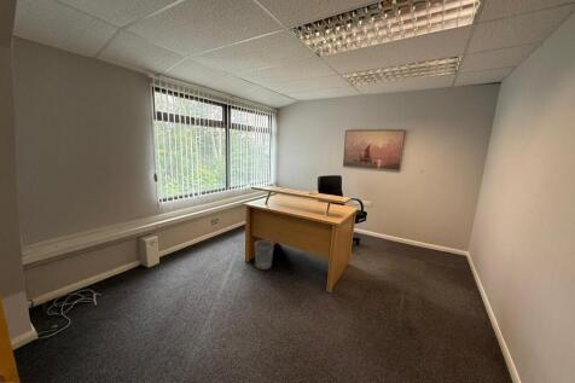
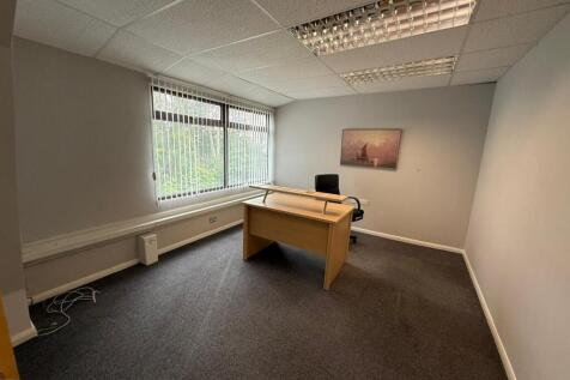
- wastebasket (263, 254)
